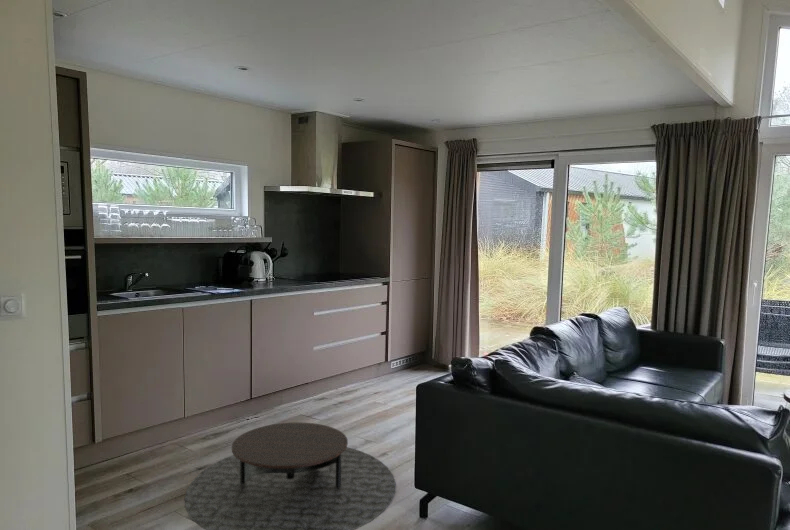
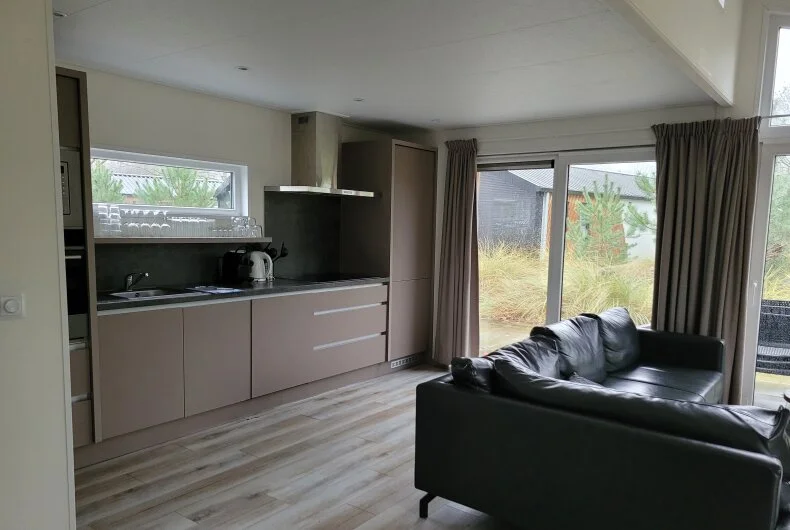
- coffee table (293, 462)
